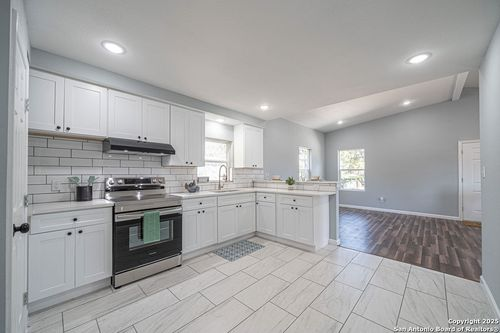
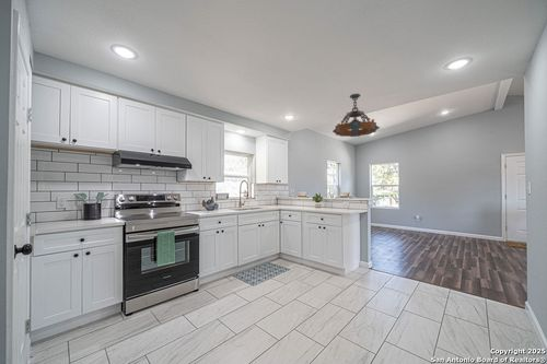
+ chandelier (354, 114)
